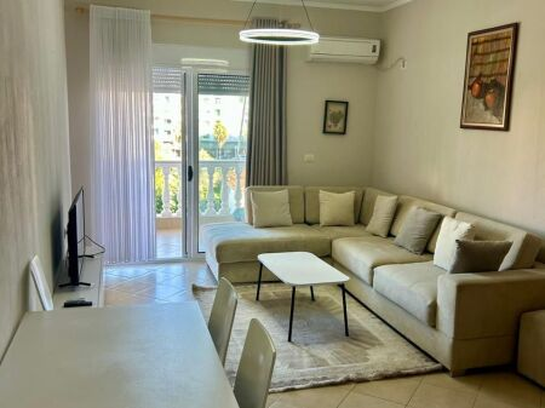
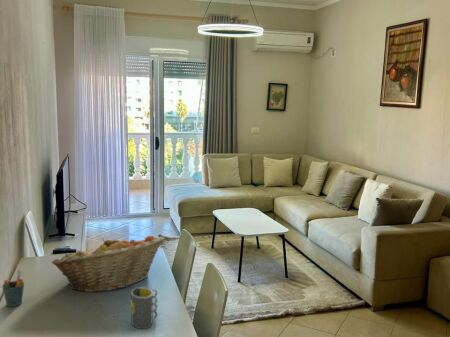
+ pen holder (13, 288)
+ fruit basket (111, 258)
+ mug (144, 306)
